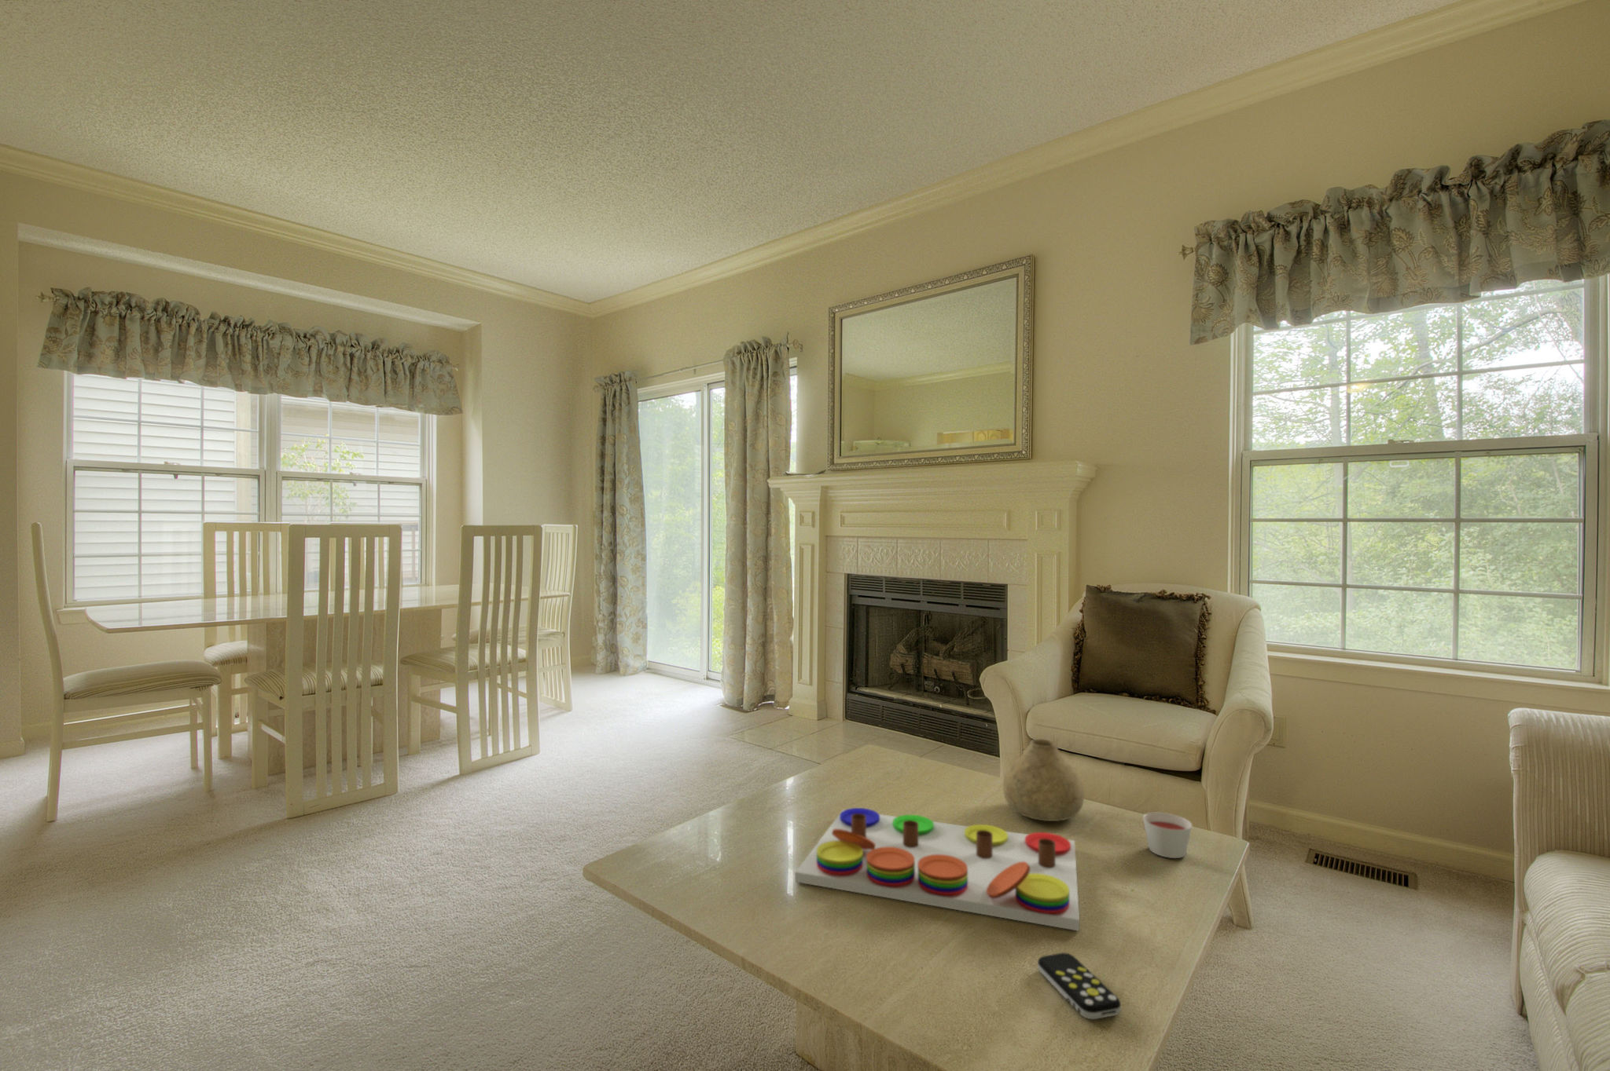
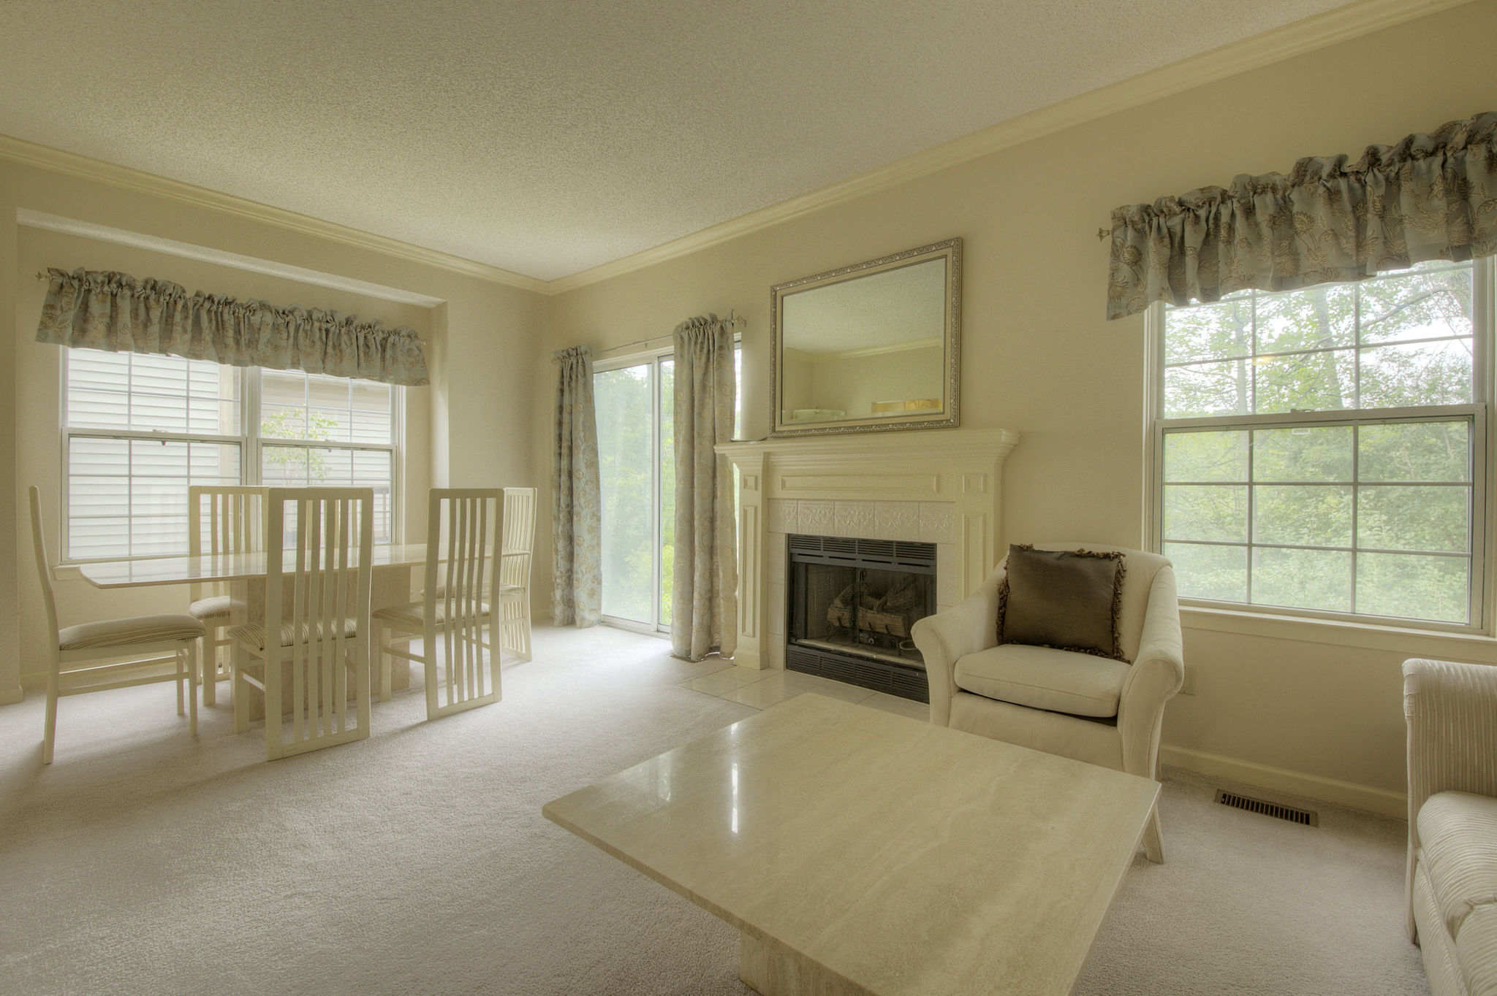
- vase (1042, 777)
- candle (1166, 836)
- remote control (1077, 983)
- board game (941, 845)
